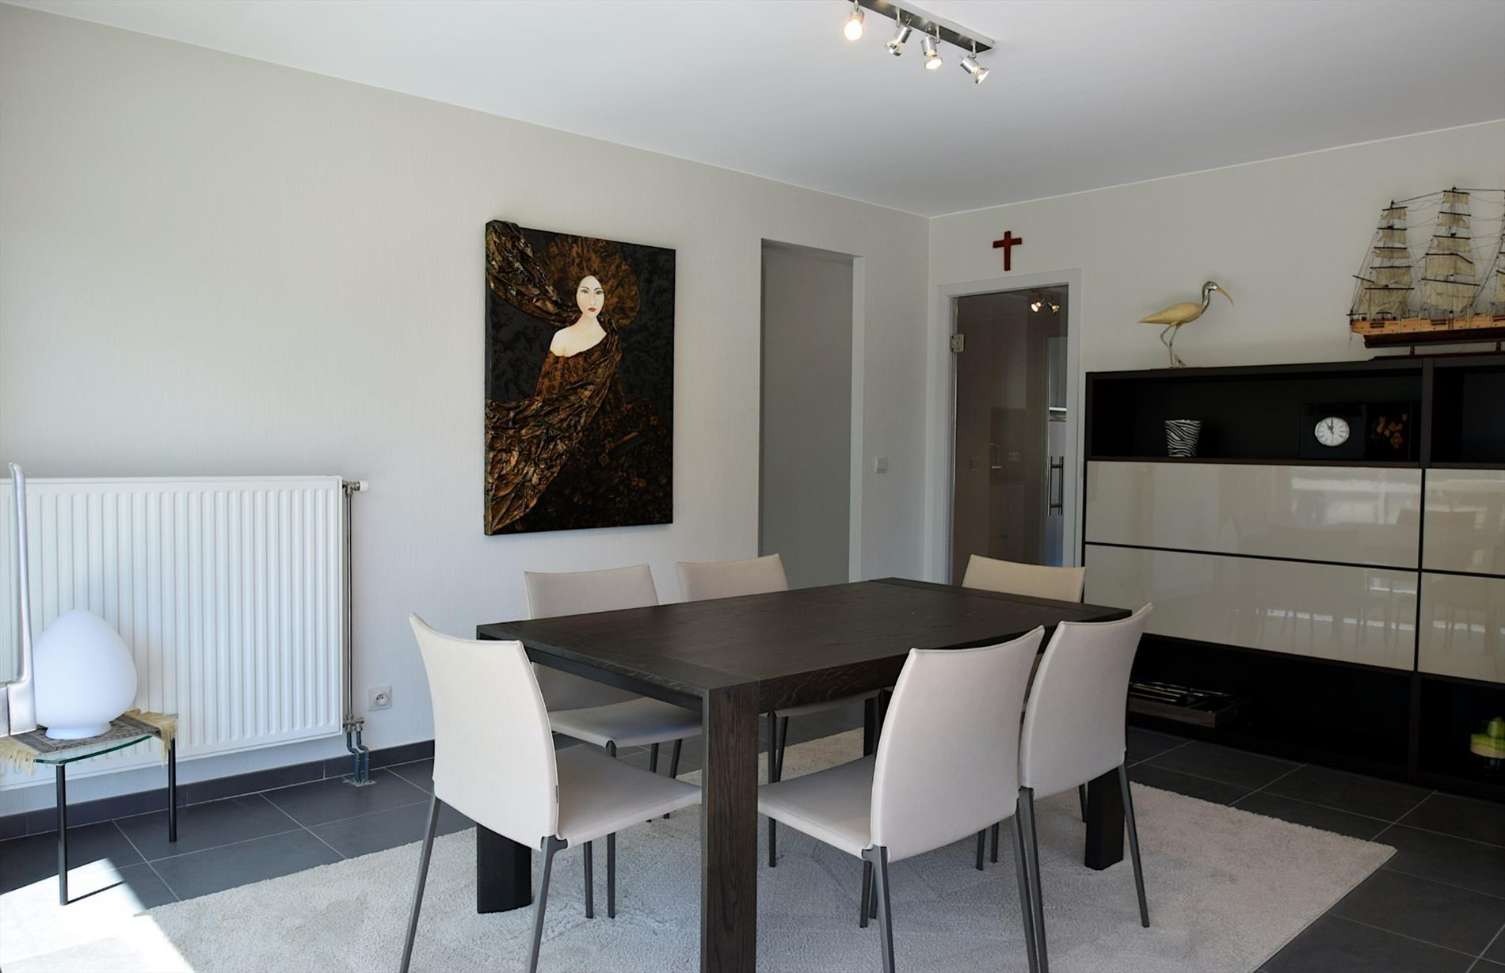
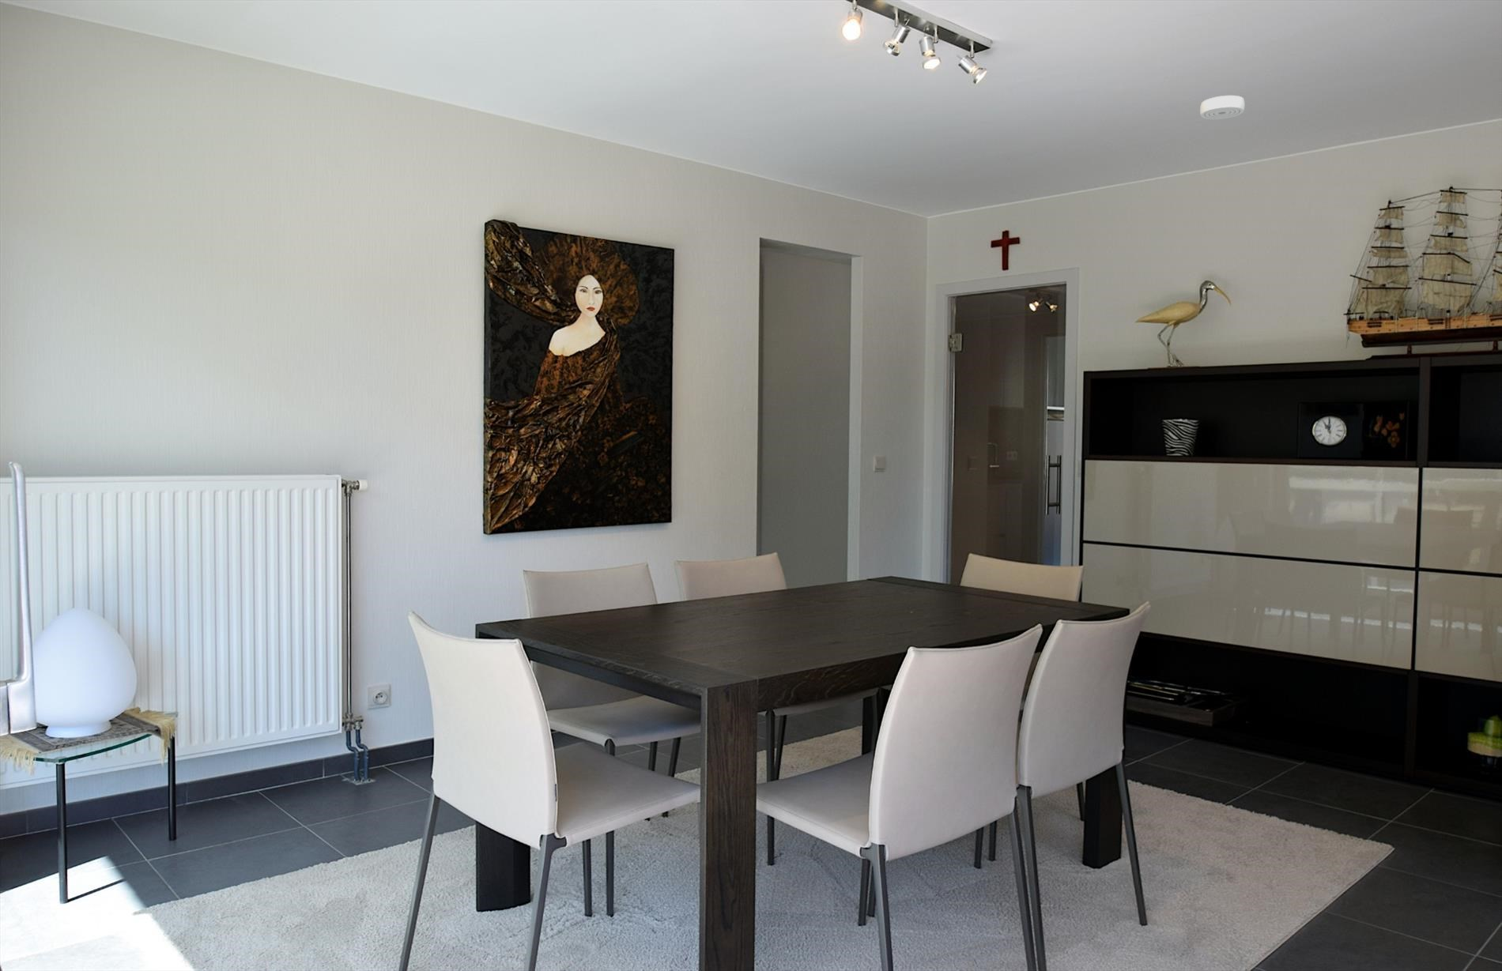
+ smoke detector (1222, 107)
